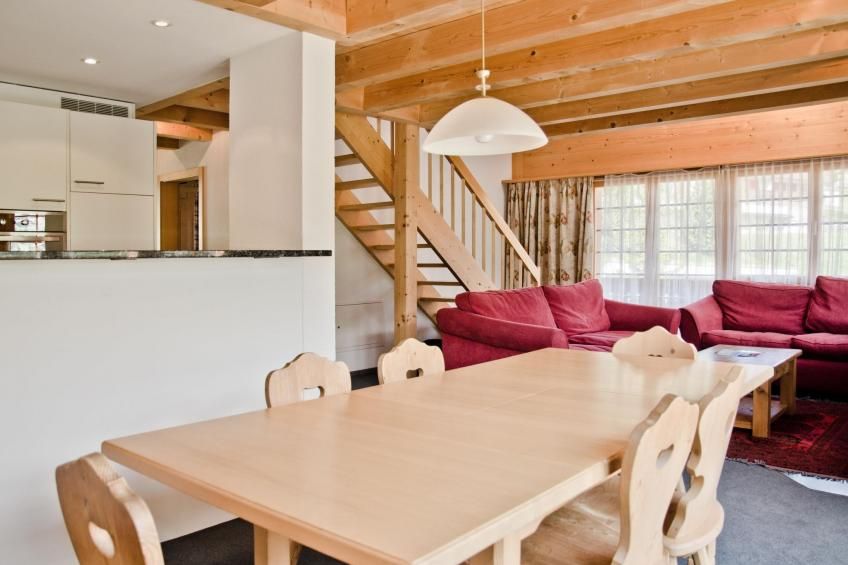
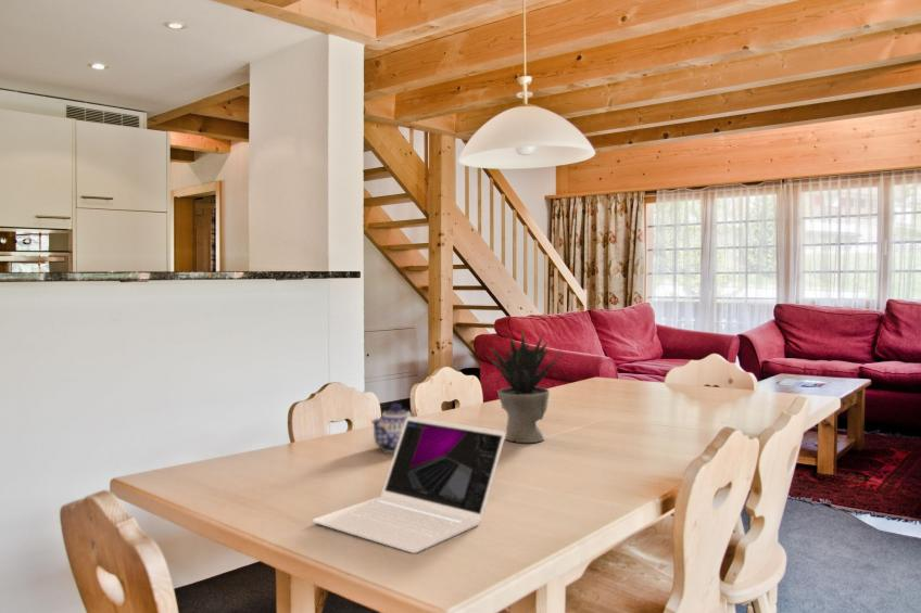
+ laptop (411, 471)
+ teapot (395, 426)
+ potted plant (527, 384)
